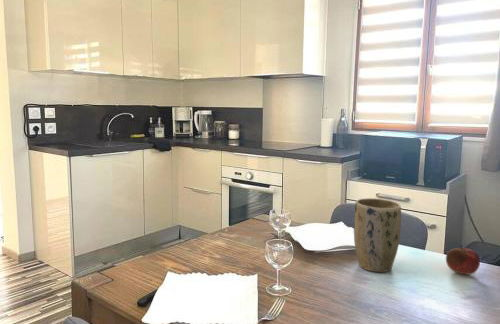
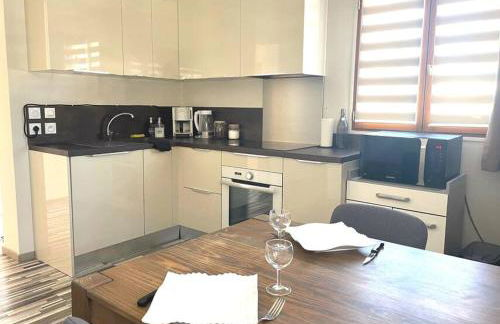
- fruit (462, 259)
- plant pot (376, 234)
